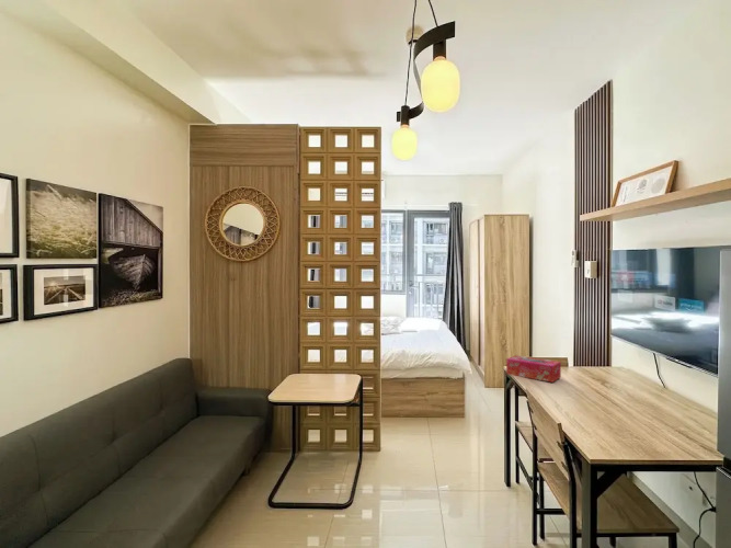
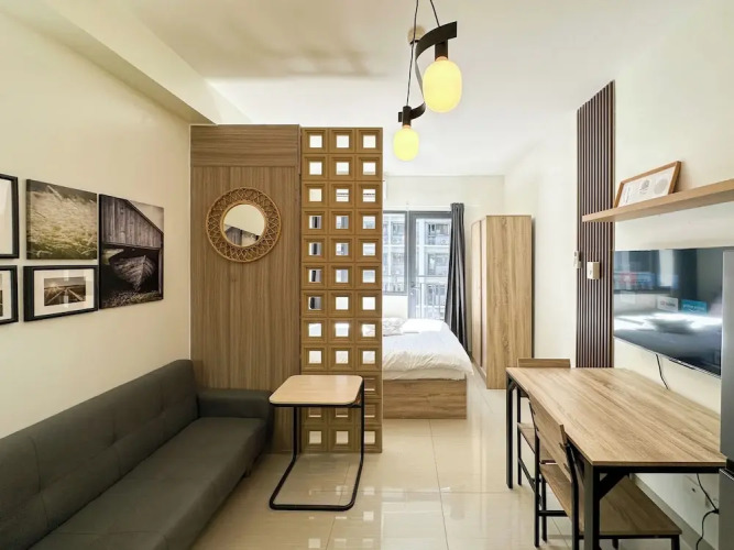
- tissue box (533, 367)
